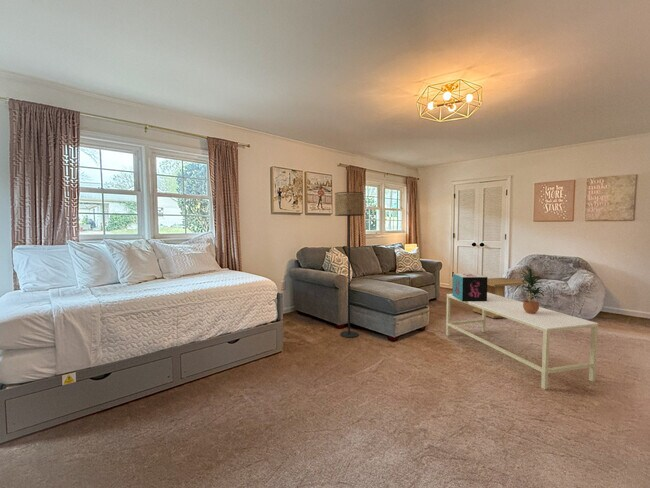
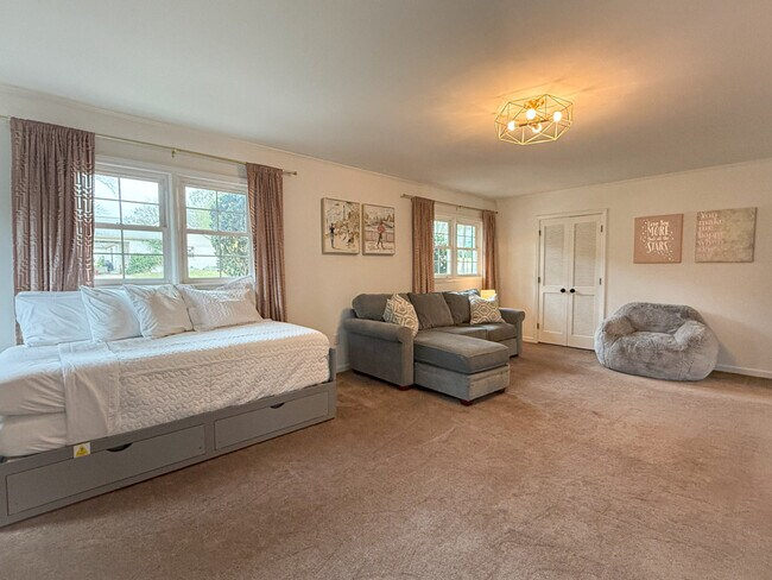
- decorative box (469, 286)
- coffee table (511, 319)
- potted plant (530, 289)
- floor lamp (349, 264)
- side table (499, 295)
